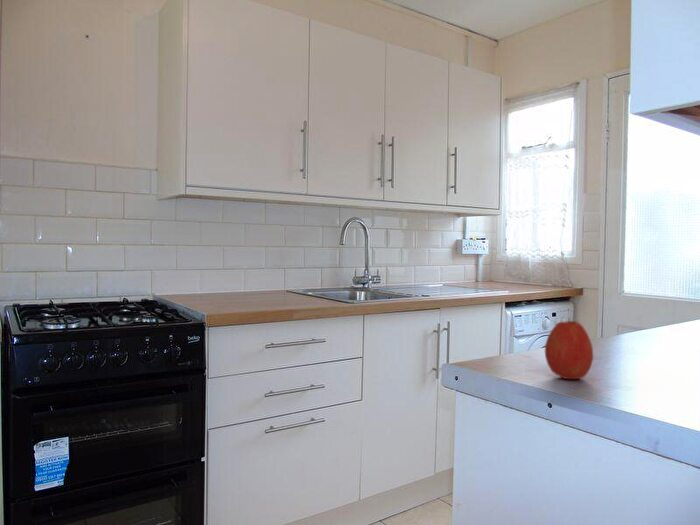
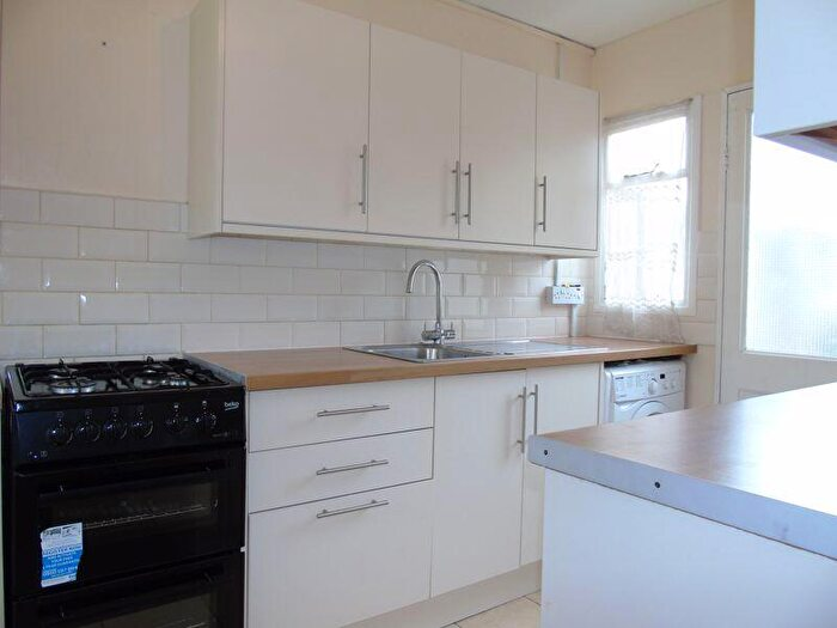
- apple (569, 347)
